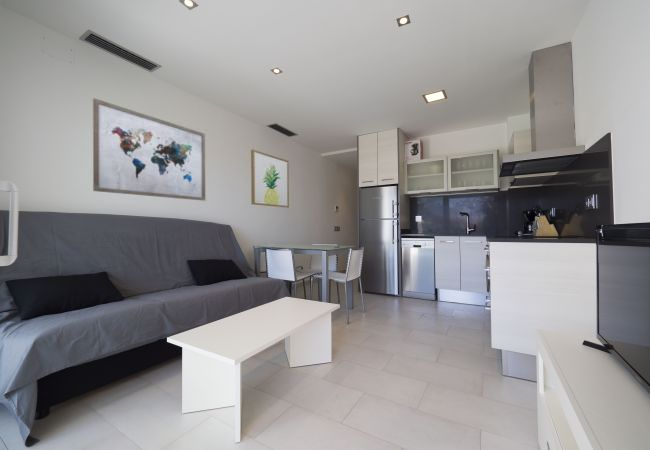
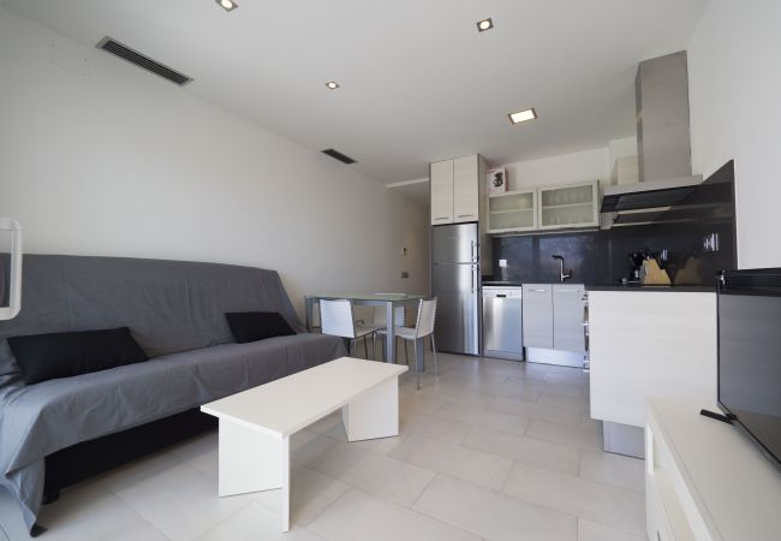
- wall art (158, 157)
- wall art (271, 180)
